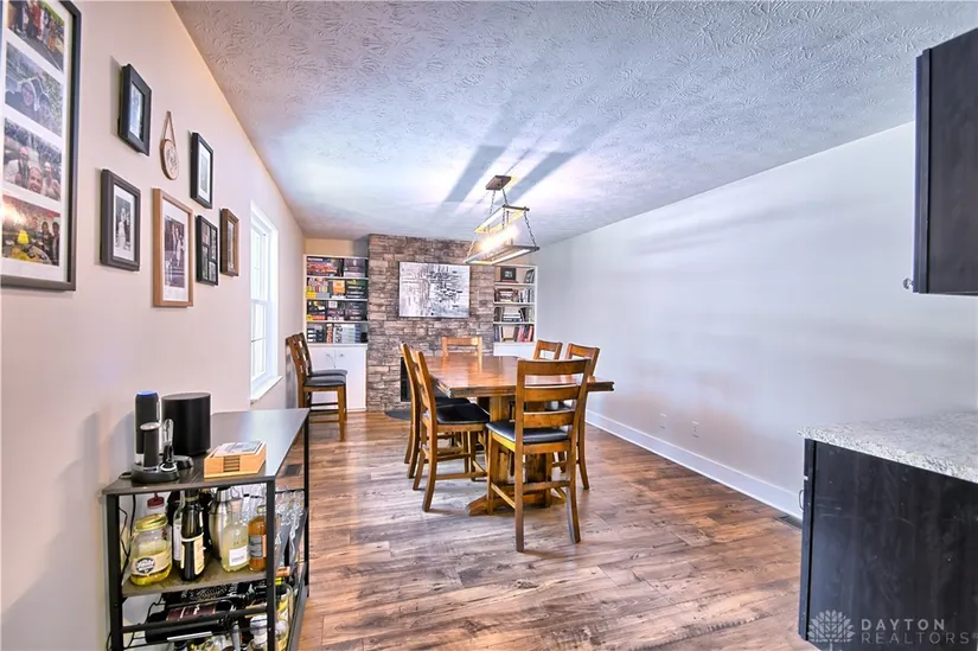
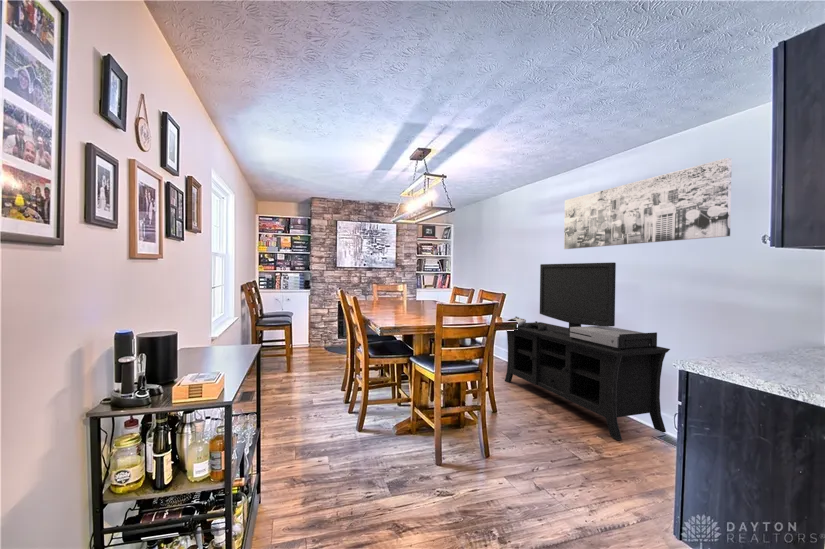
+ wall art (628, 214)
+ media console (569, 333)
